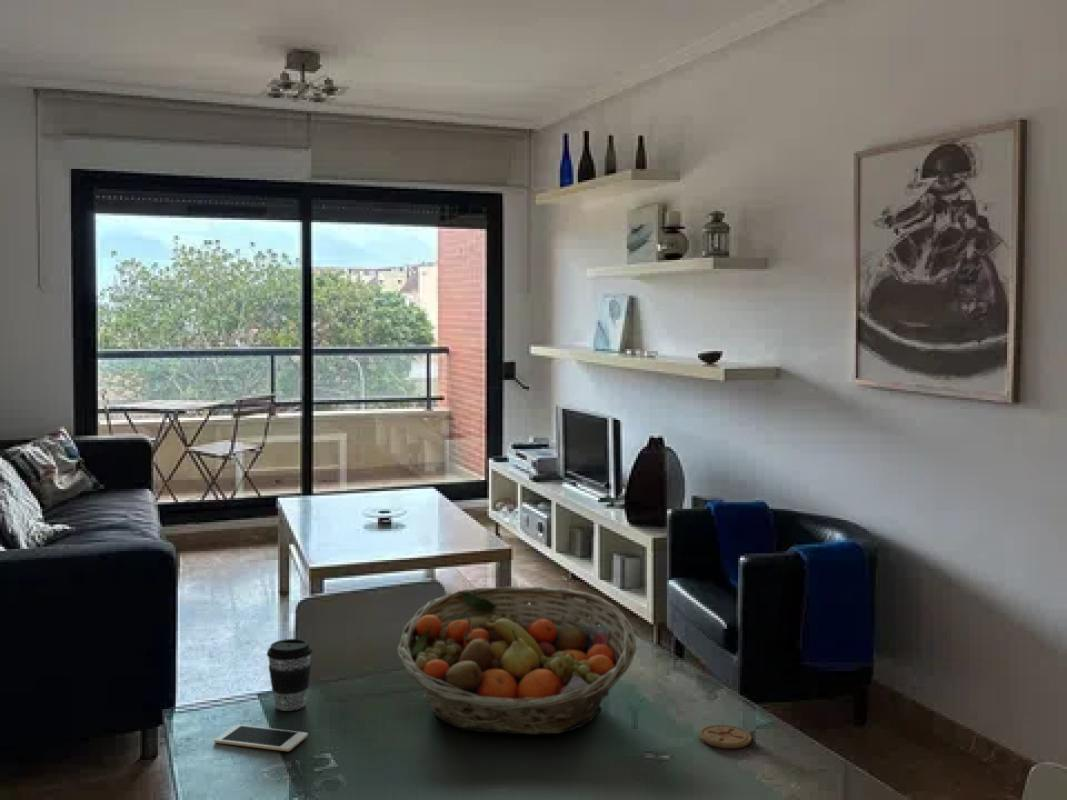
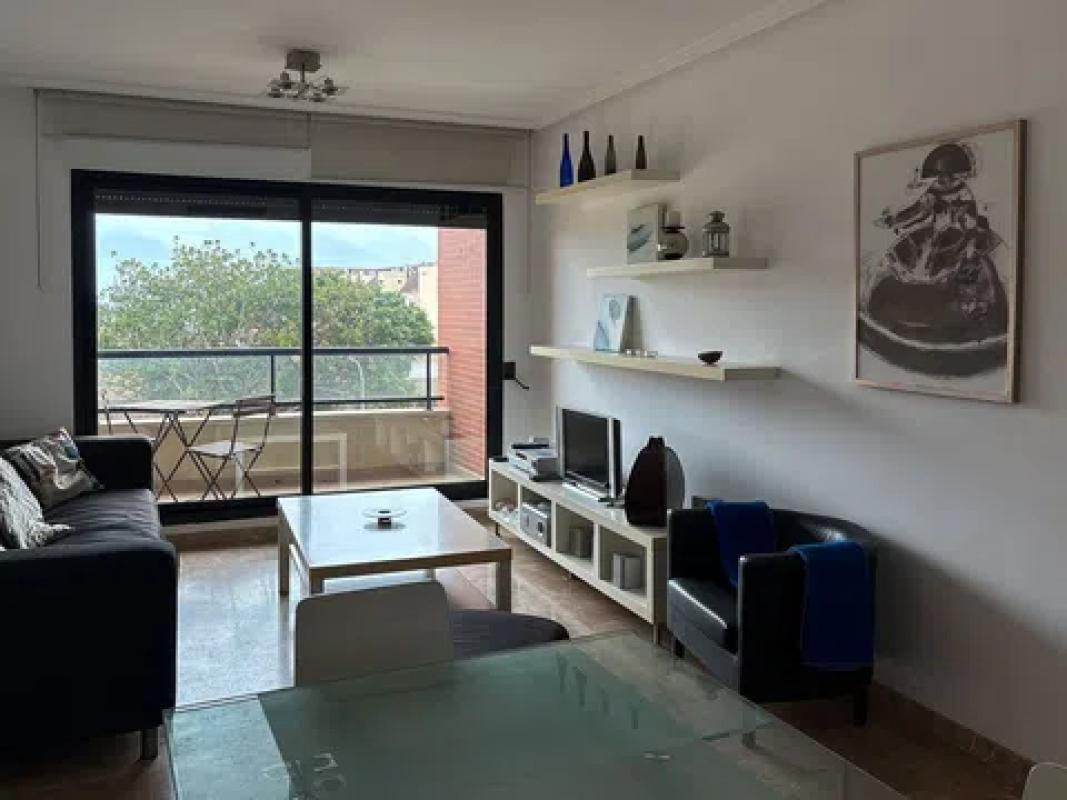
- fruit basket (516, 656)
- coffee cup (290, 674)
- coaster (725, 736)
- cell phone (261, 737)
